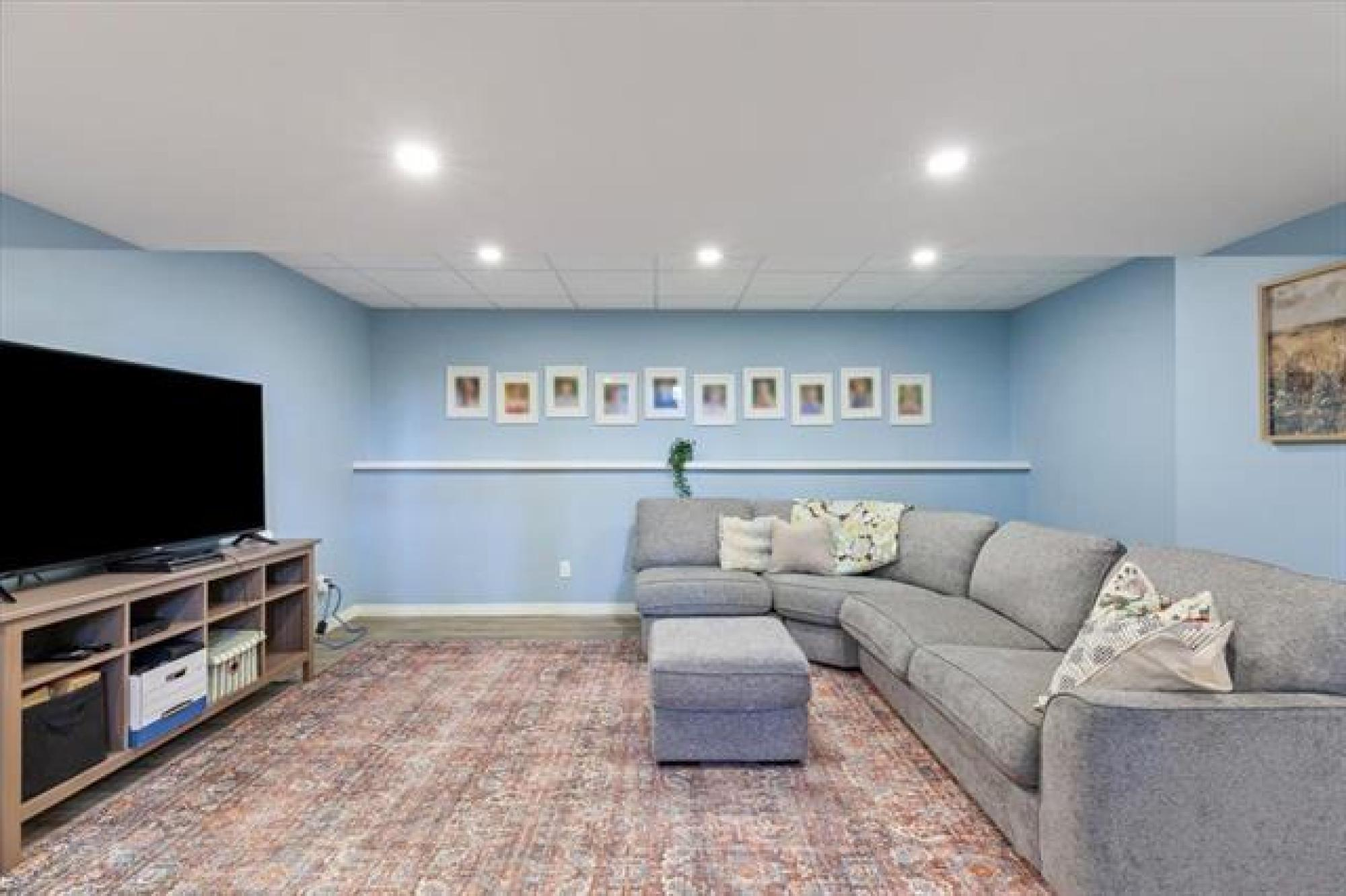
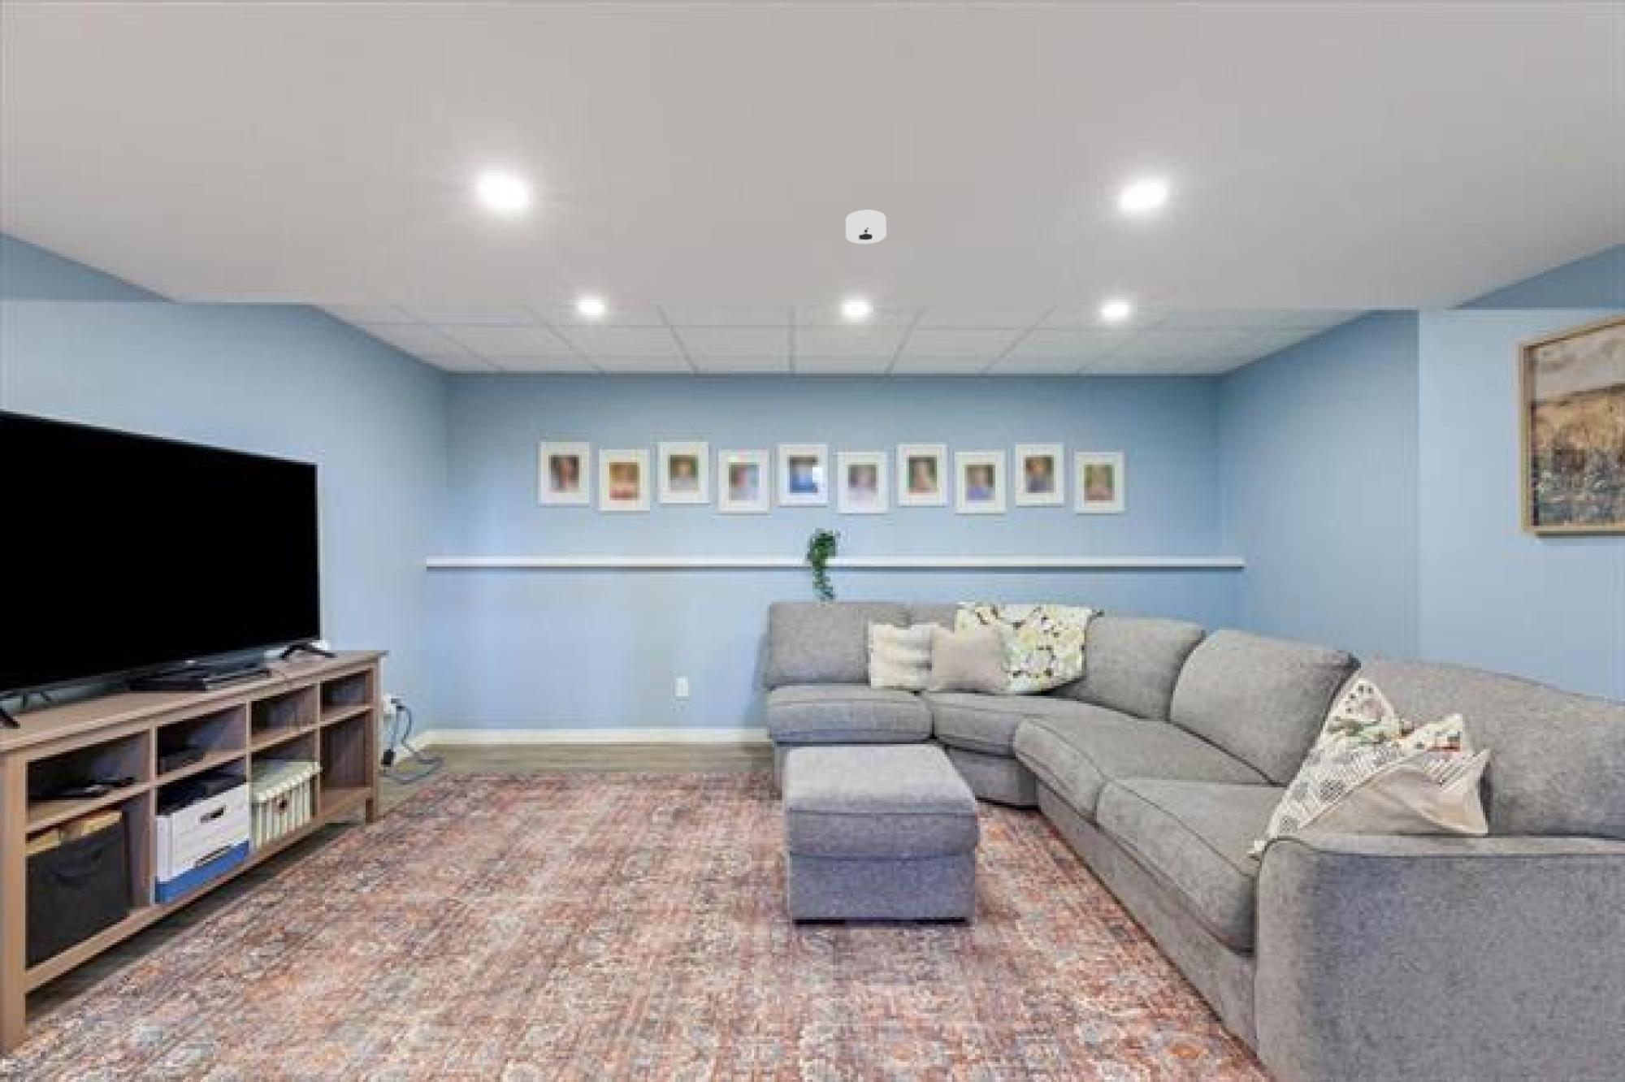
+ smoke detector (866, 227)
